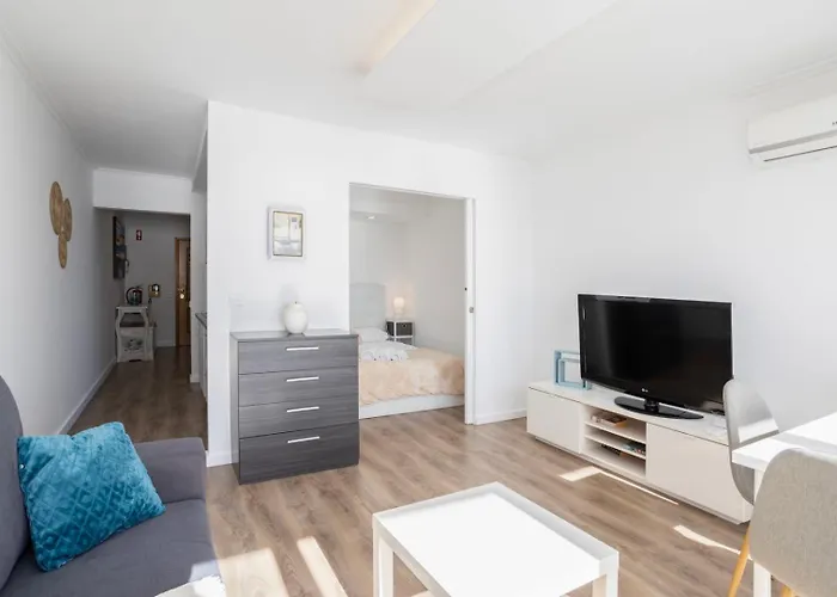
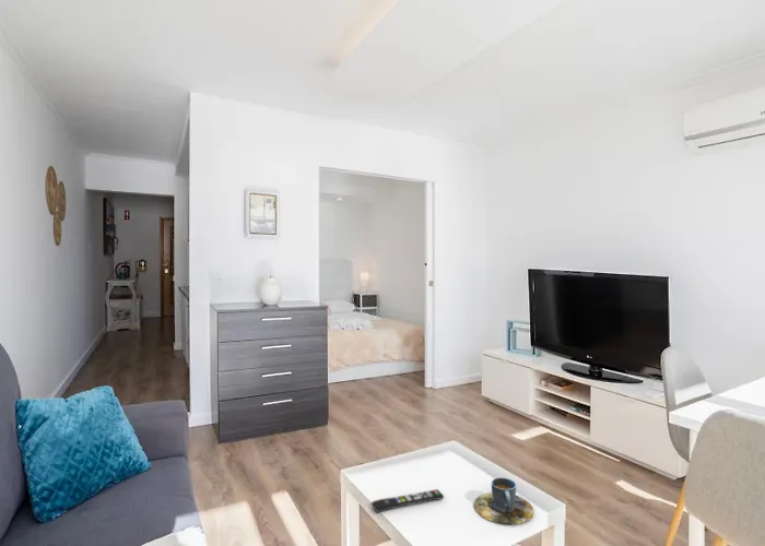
+ cup (503, 495)
+ remote control (408, 500)
